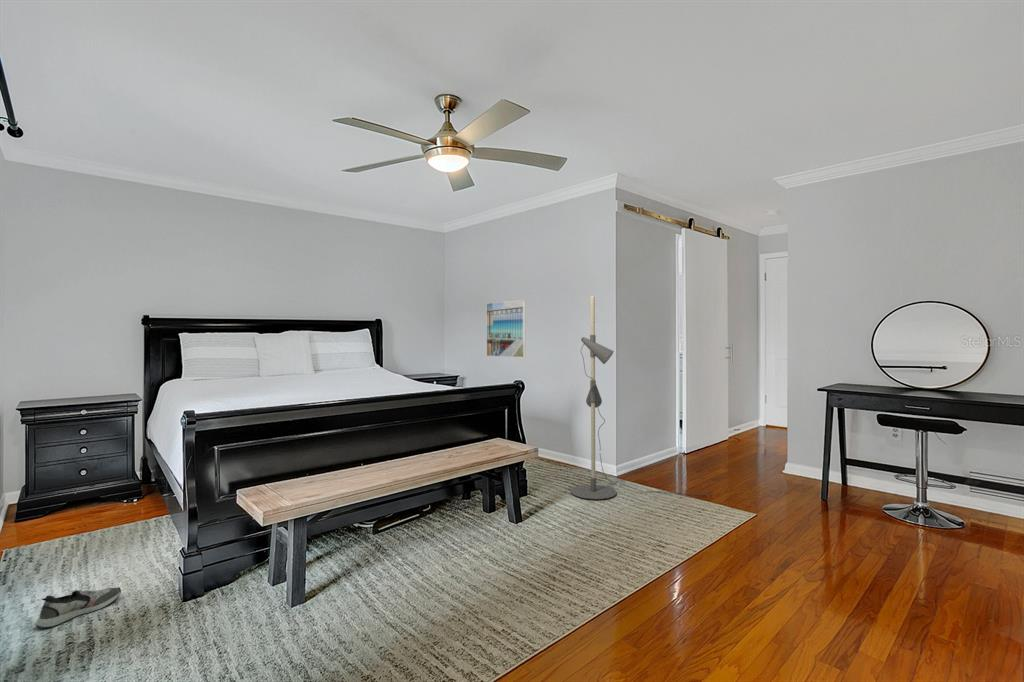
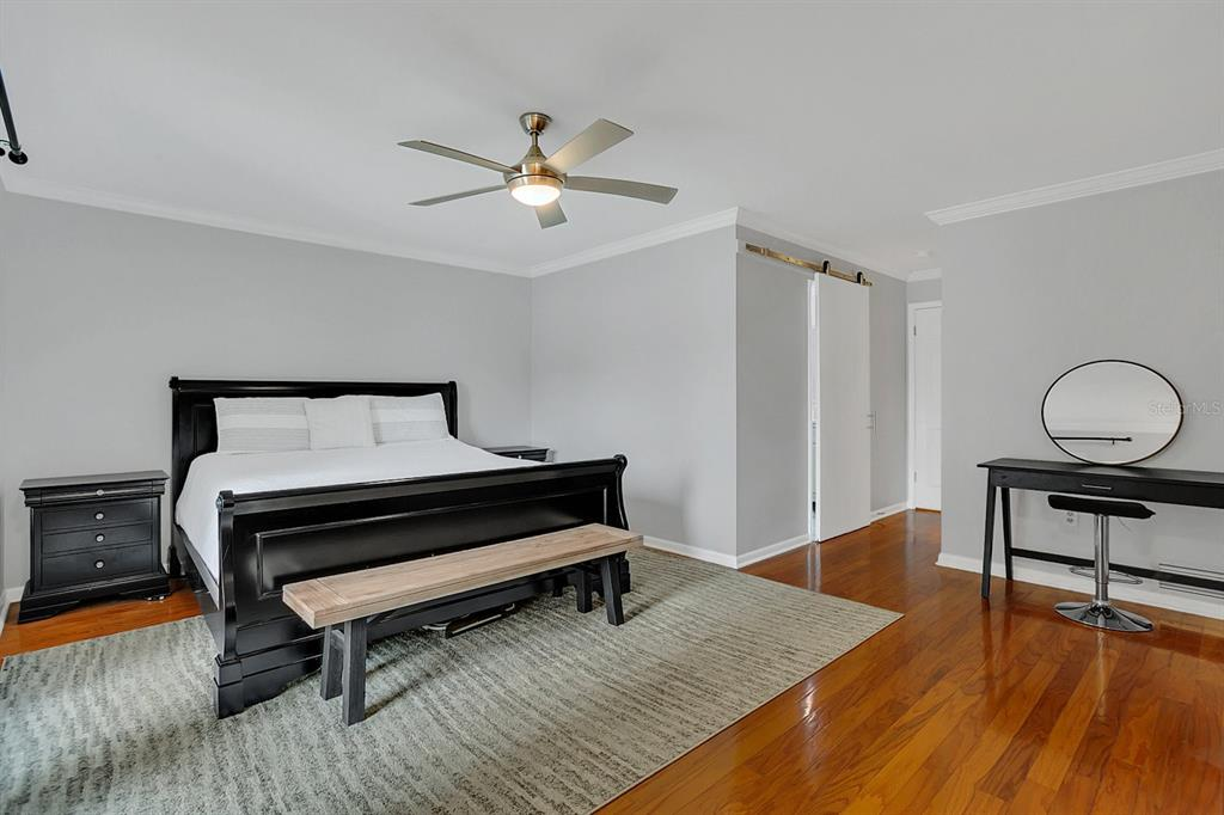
- shoe (80, 598)
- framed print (505, 329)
- floor lamp (601, 399)
